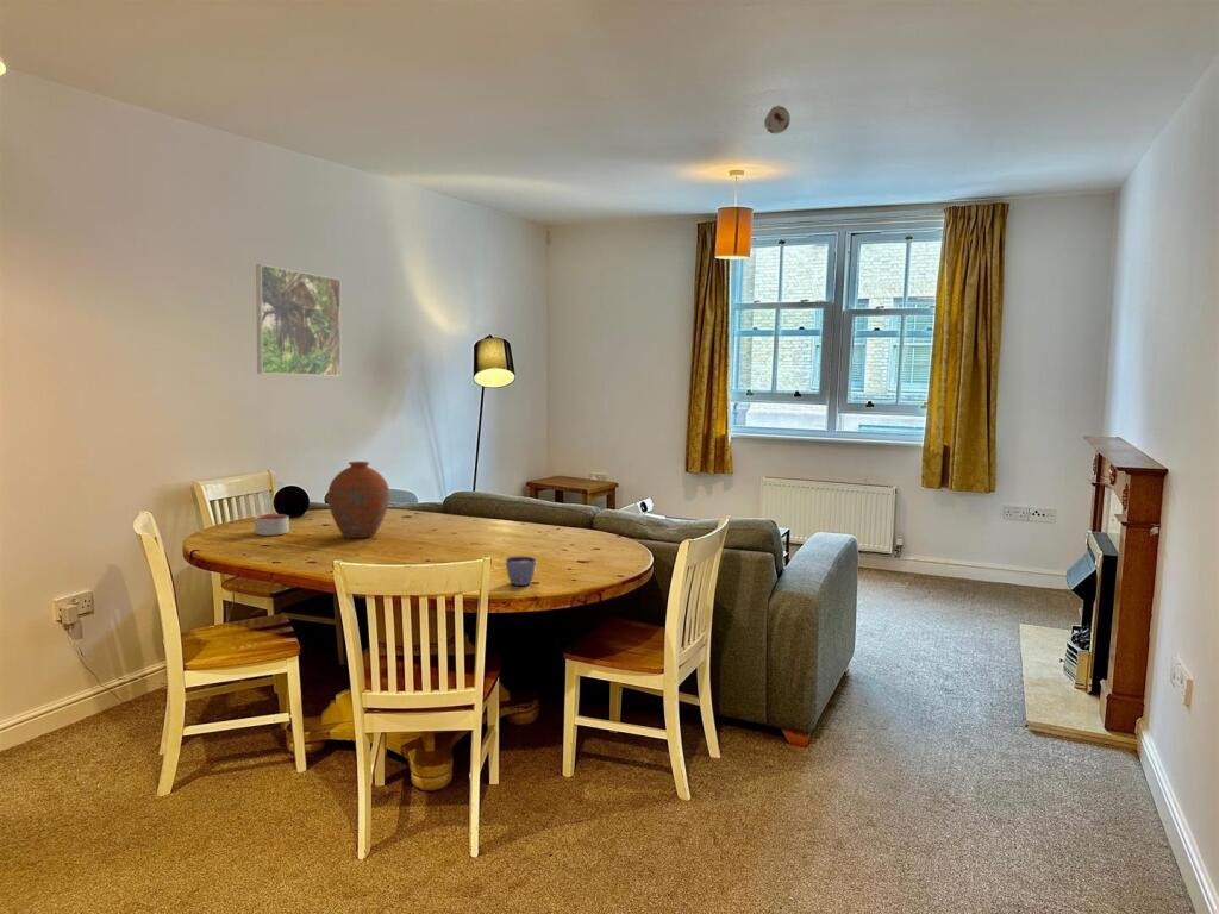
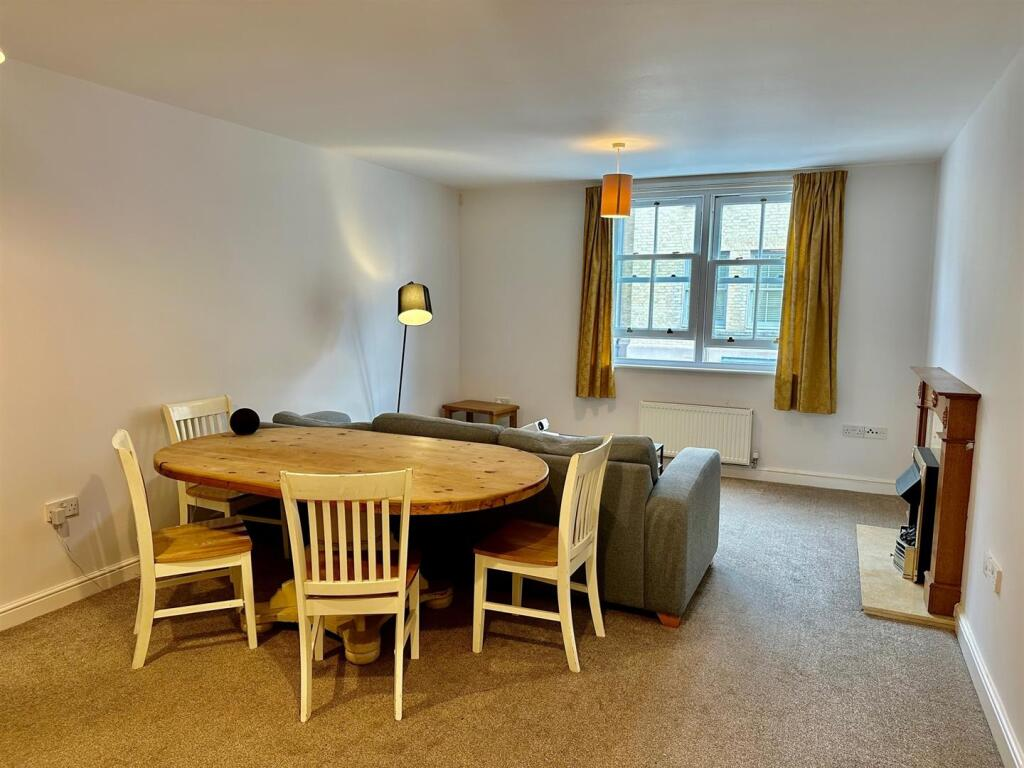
- cup (523, 570)
- smoke detector (776, 119)
- candle (271, 524)
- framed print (300, 324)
- vase (358, 499)
